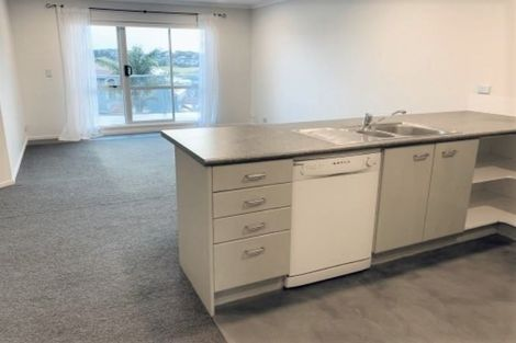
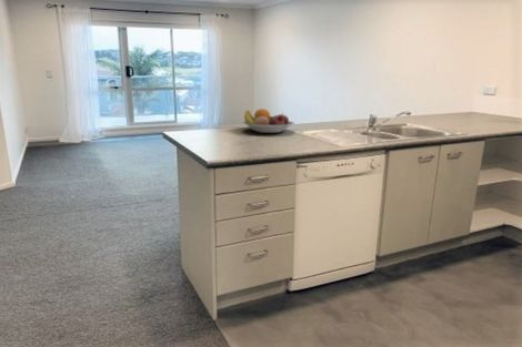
+ fruit bowl (268, 120)
